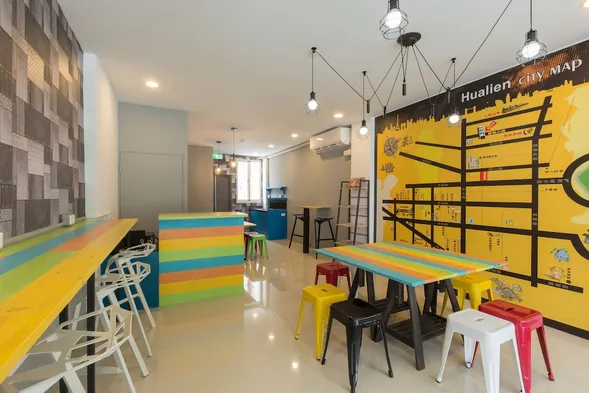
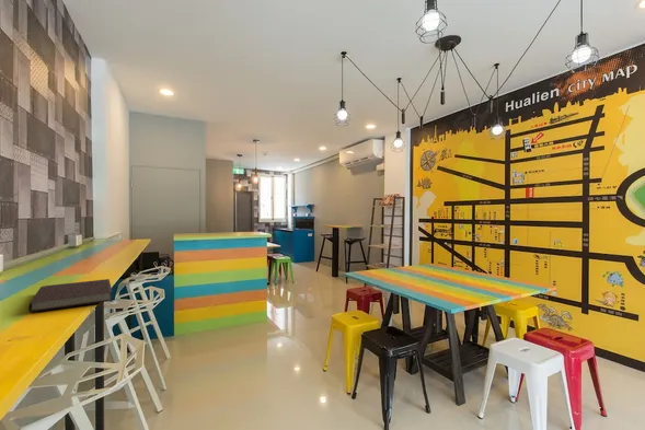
+ notebook (74, 293)
